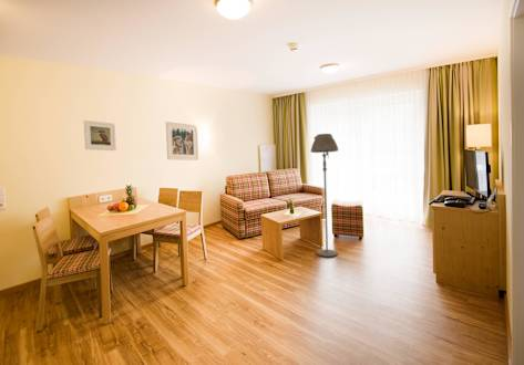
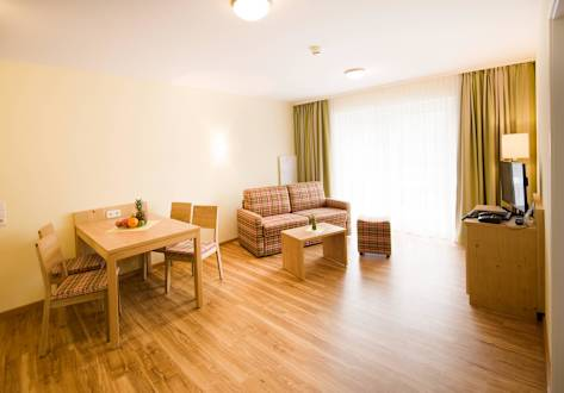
- floor lamp (325, 194)
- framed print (100, 136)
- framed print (183, 142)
